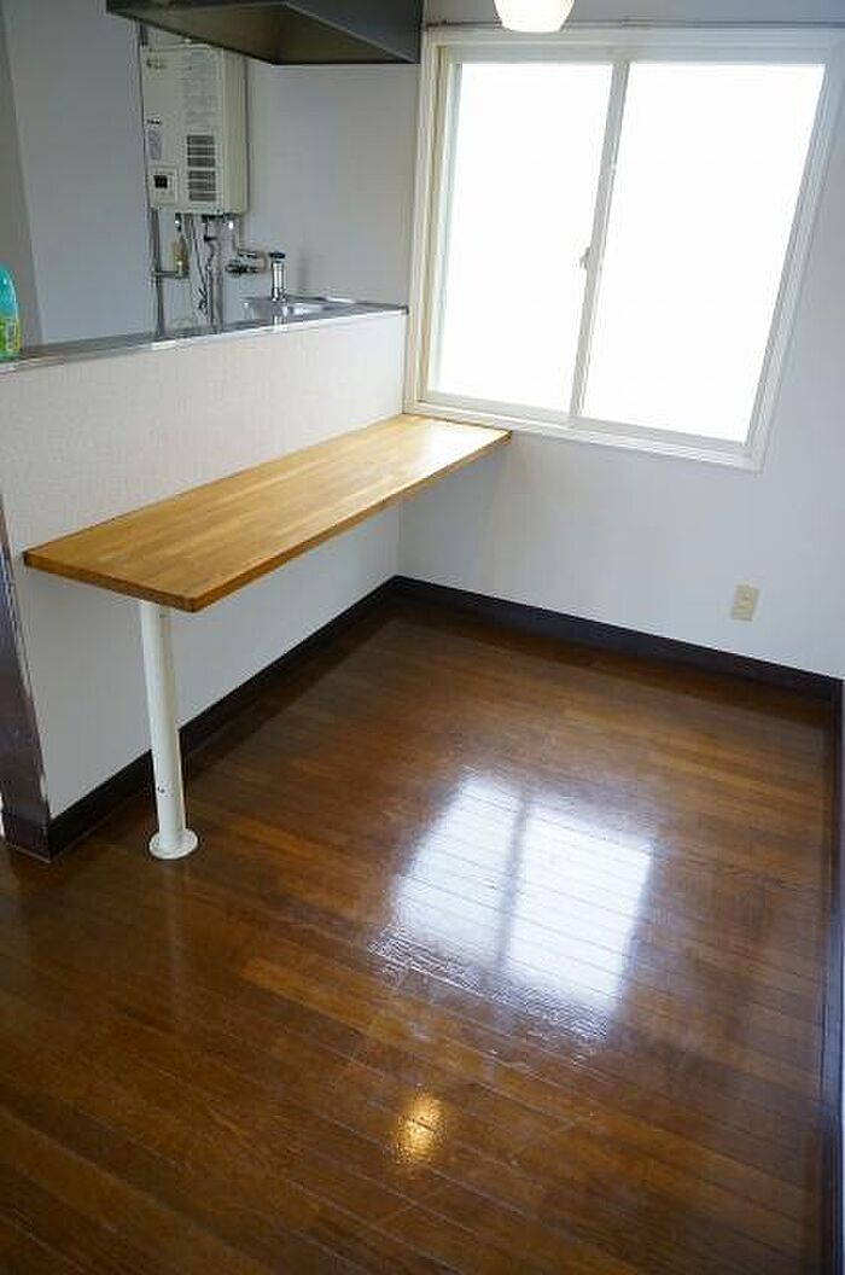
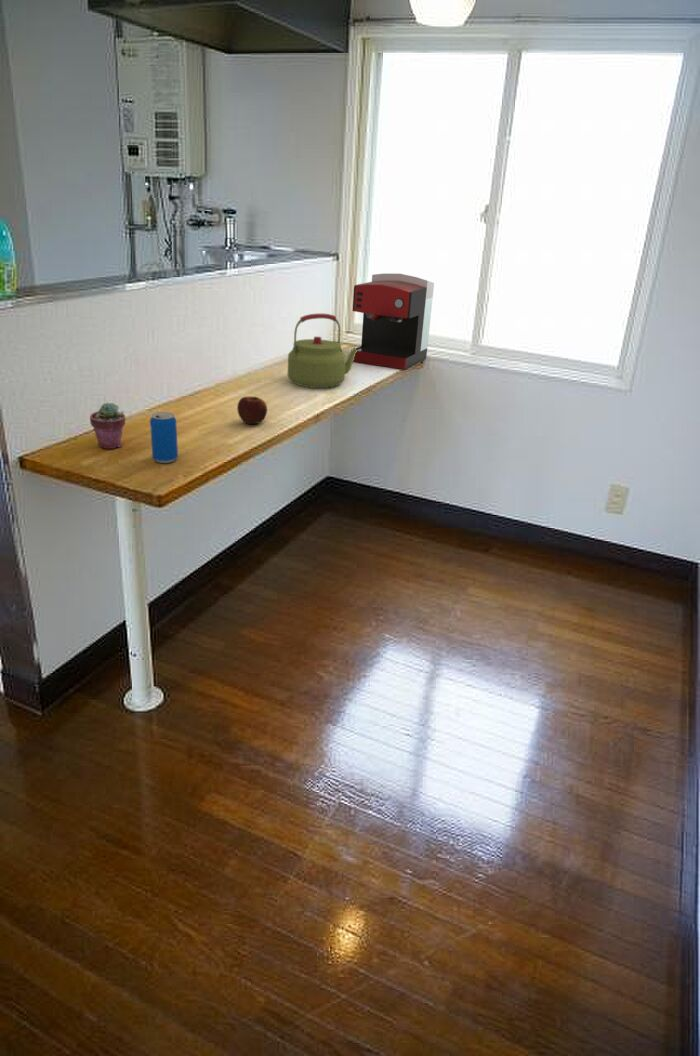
+ coffee maker (388, 319)
+ kettle (324, 348)
+ apple (252, 410)
+ beverage can (164, 437)
+ potted succulent (108, 424)
